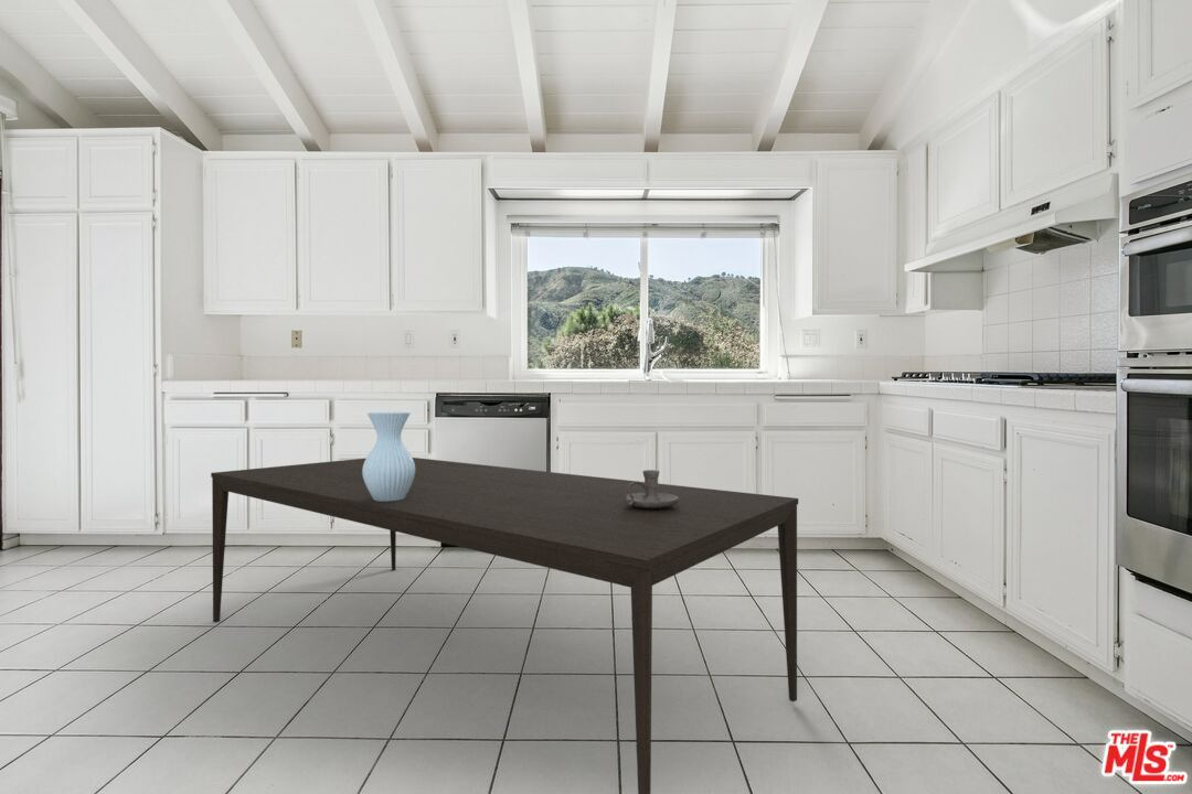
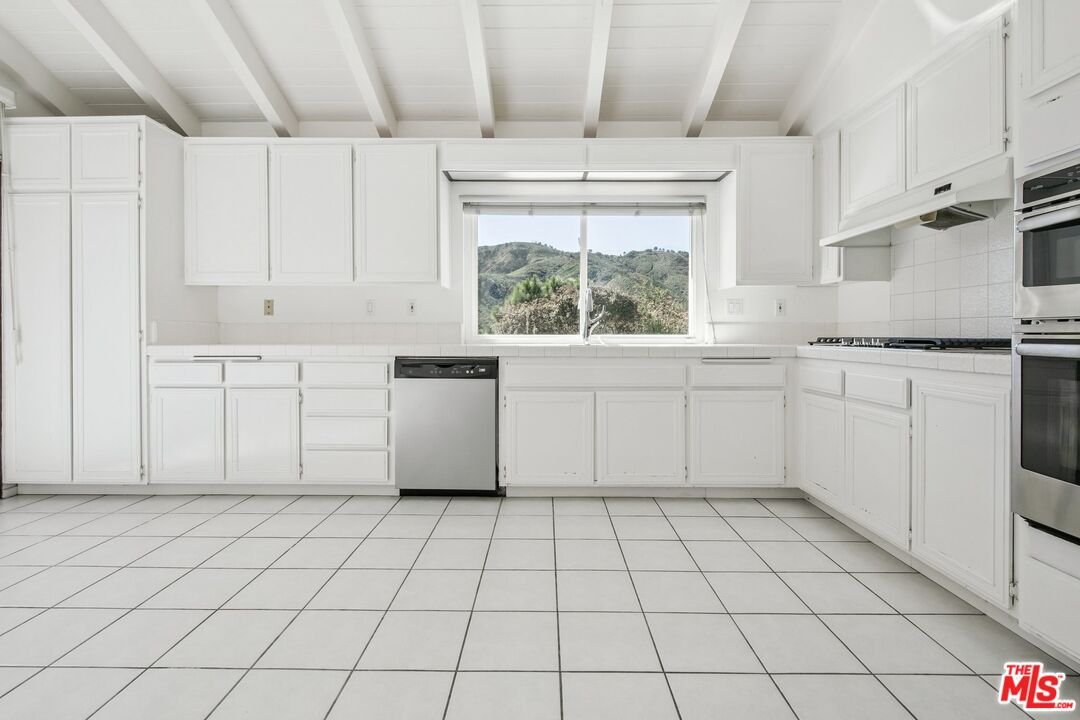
- candle holder (647, 489)
- dining table (468, 548)
- vase (389, 454)
